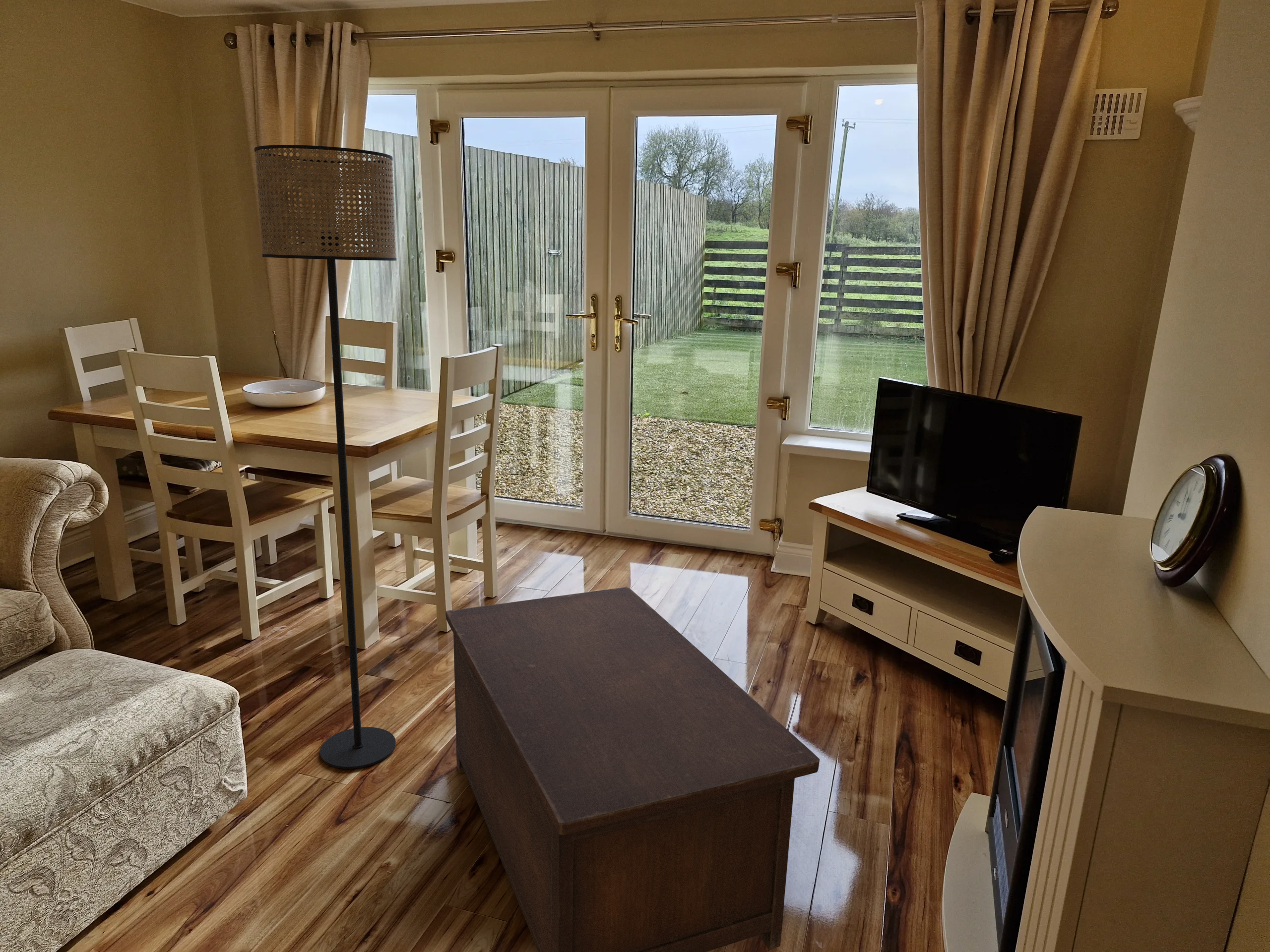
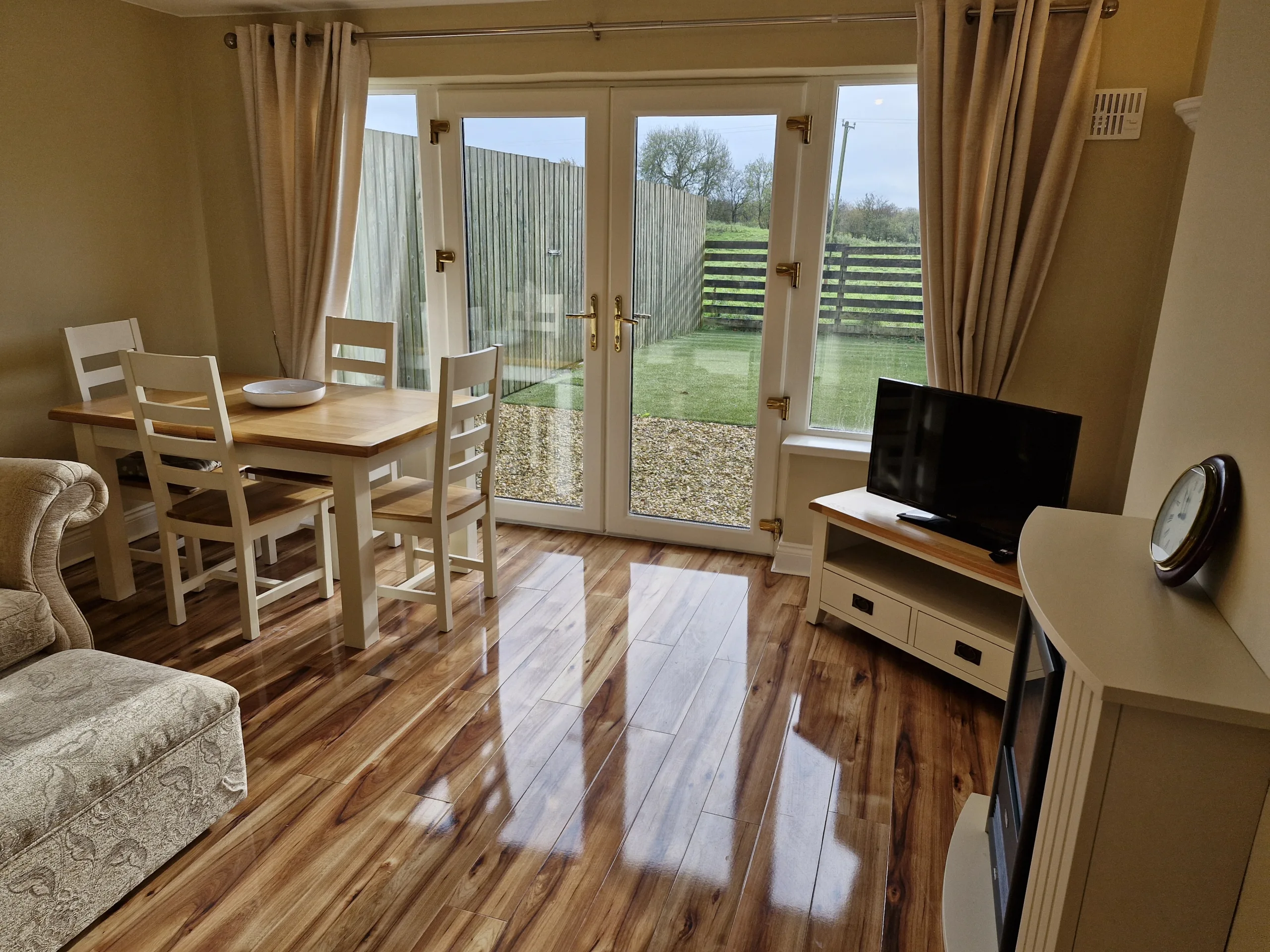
- cabinet (601, 760)
- floor lamp (343, 476)
